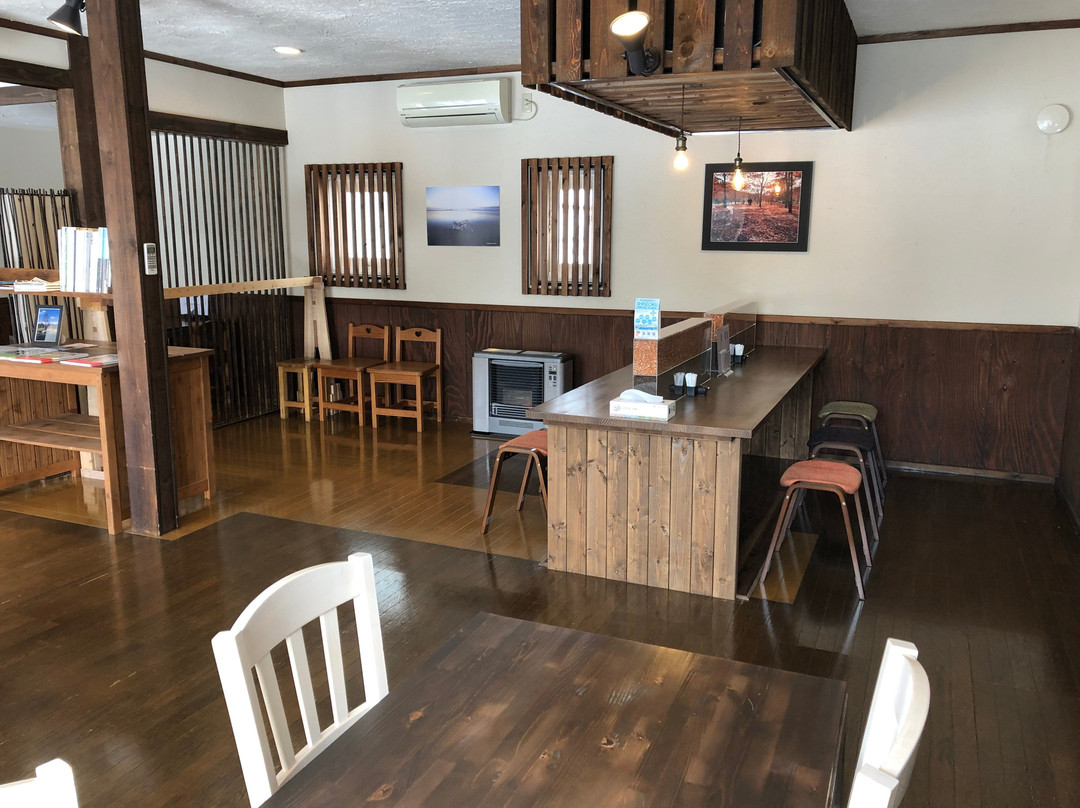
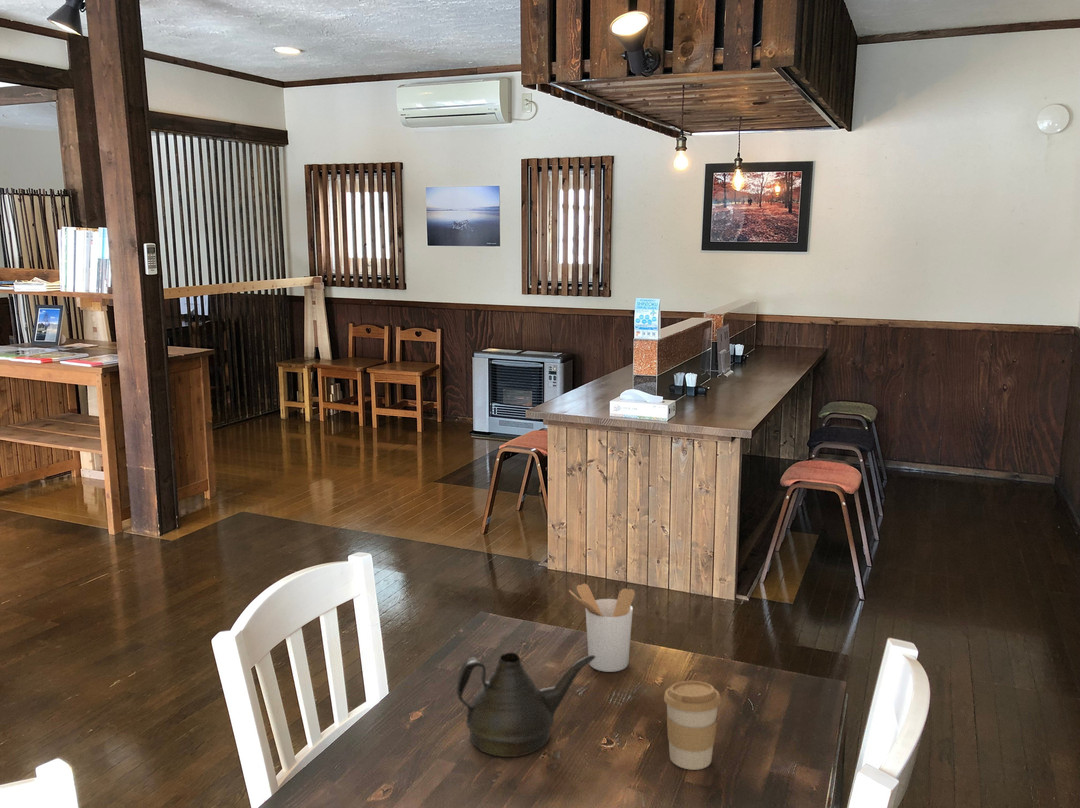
+ teapot (527, 695)
+ coffee cup (691, 722)
+ utensil holder (599, 625)
